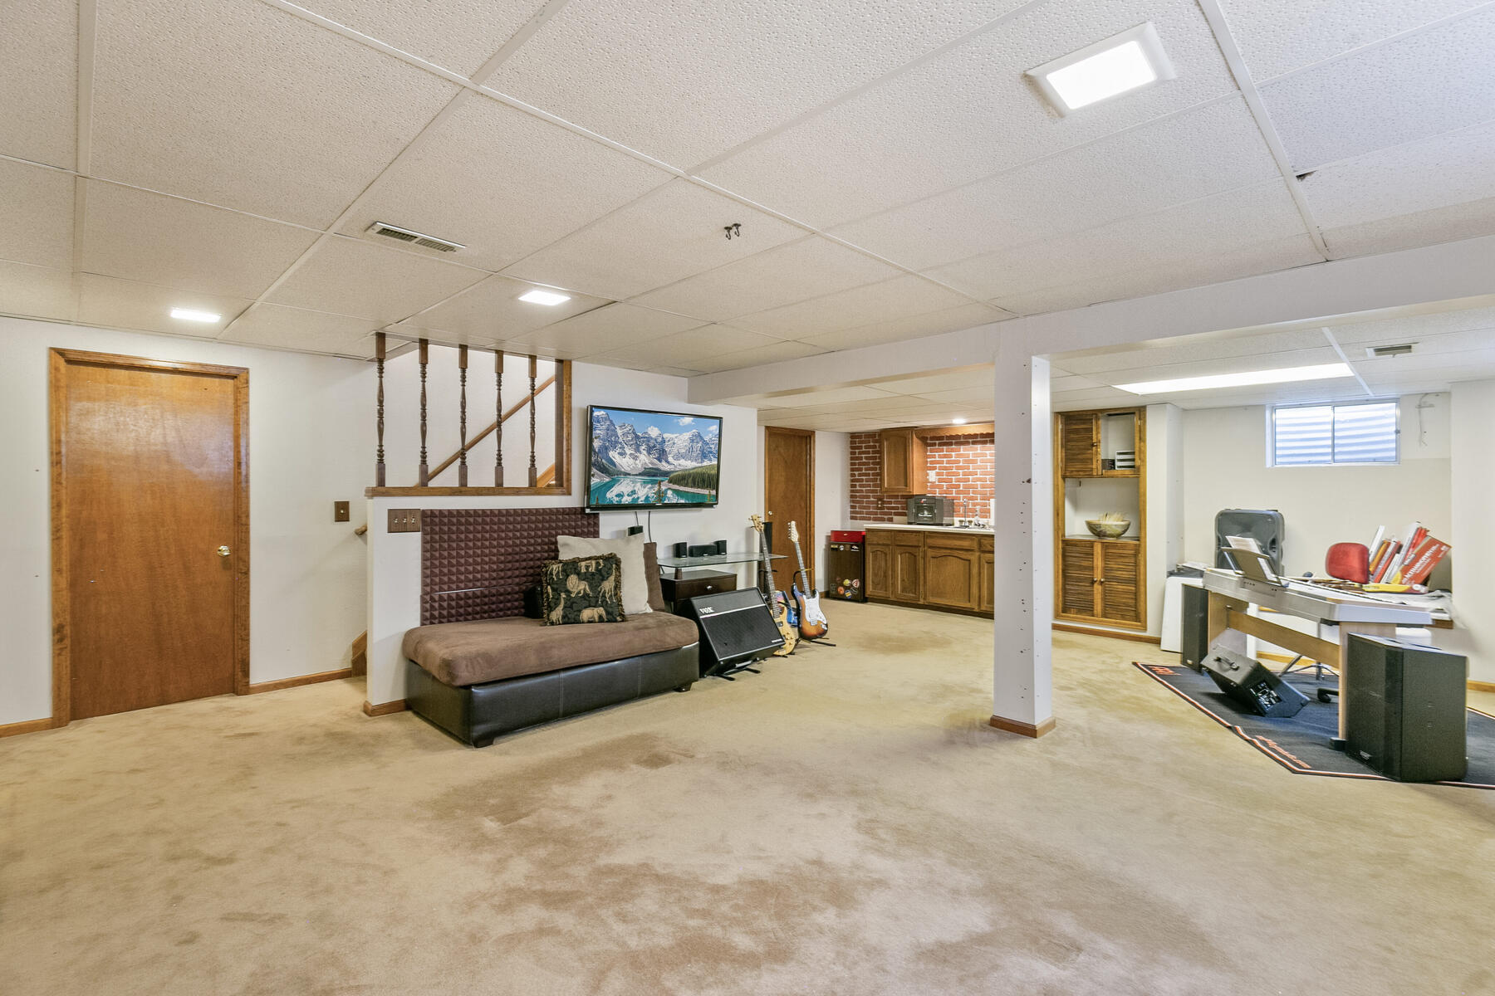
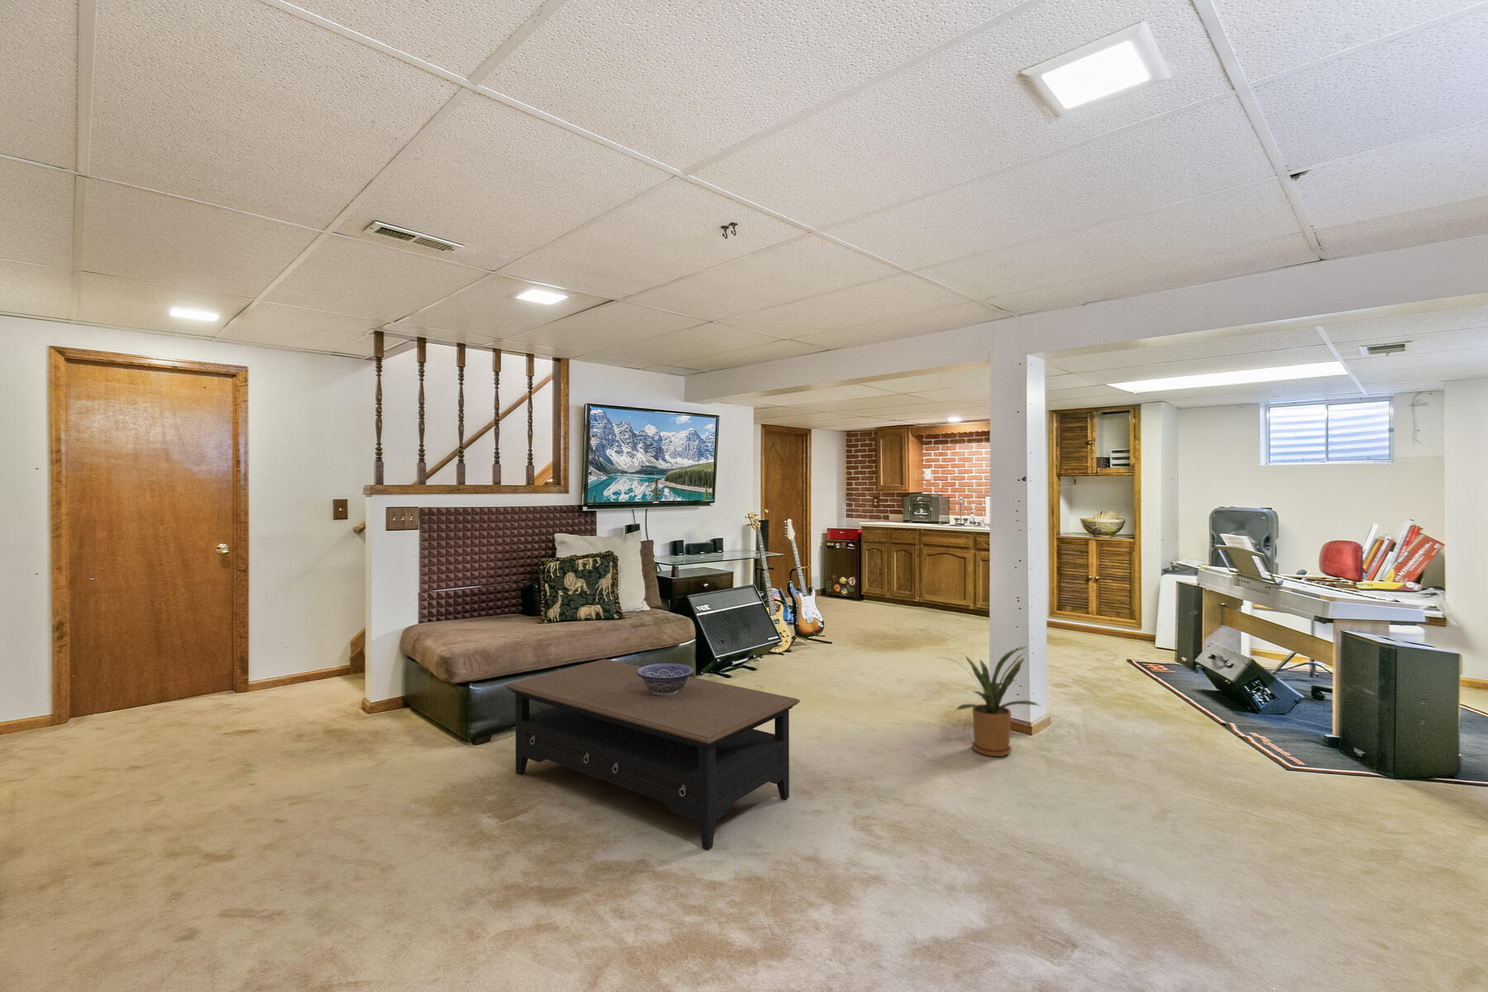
+ decorative bowl (665, 681)
+ coffee table (647, 737)
+ house plant (991, 696)
